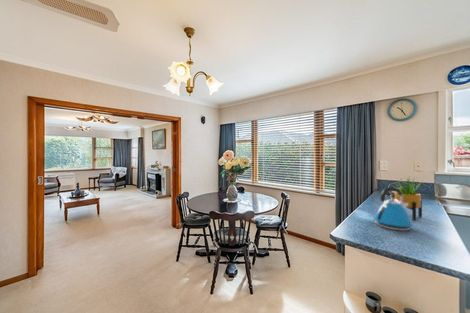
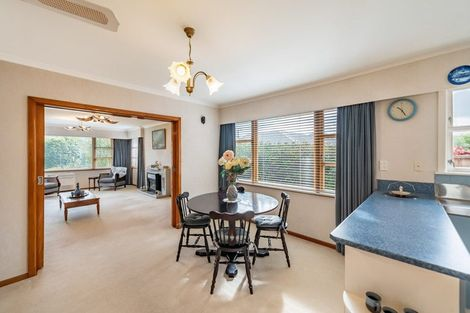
- potted plant (407, 196)
- kettle (391, 206)
